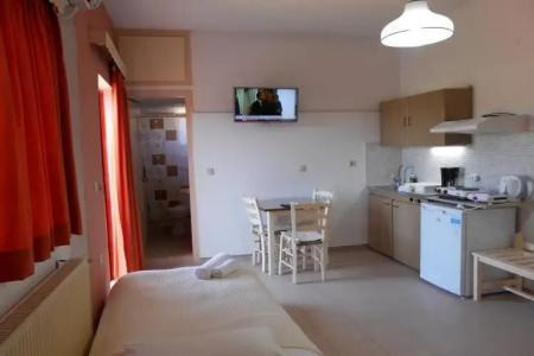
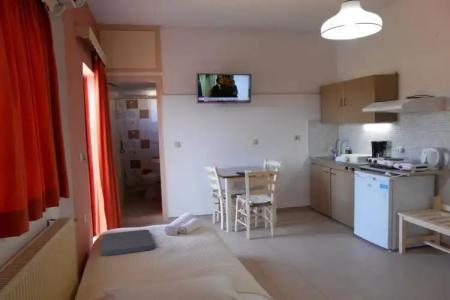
+ cushion (127, 241)
